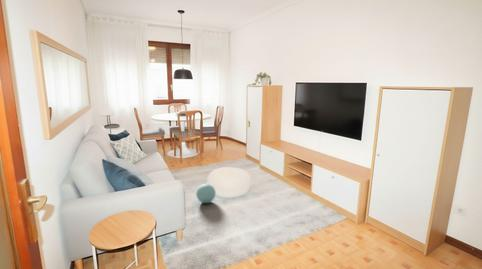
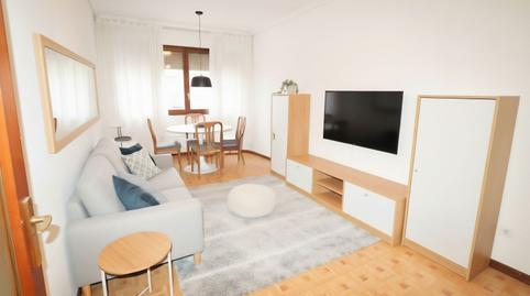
- ball (205, 193)
